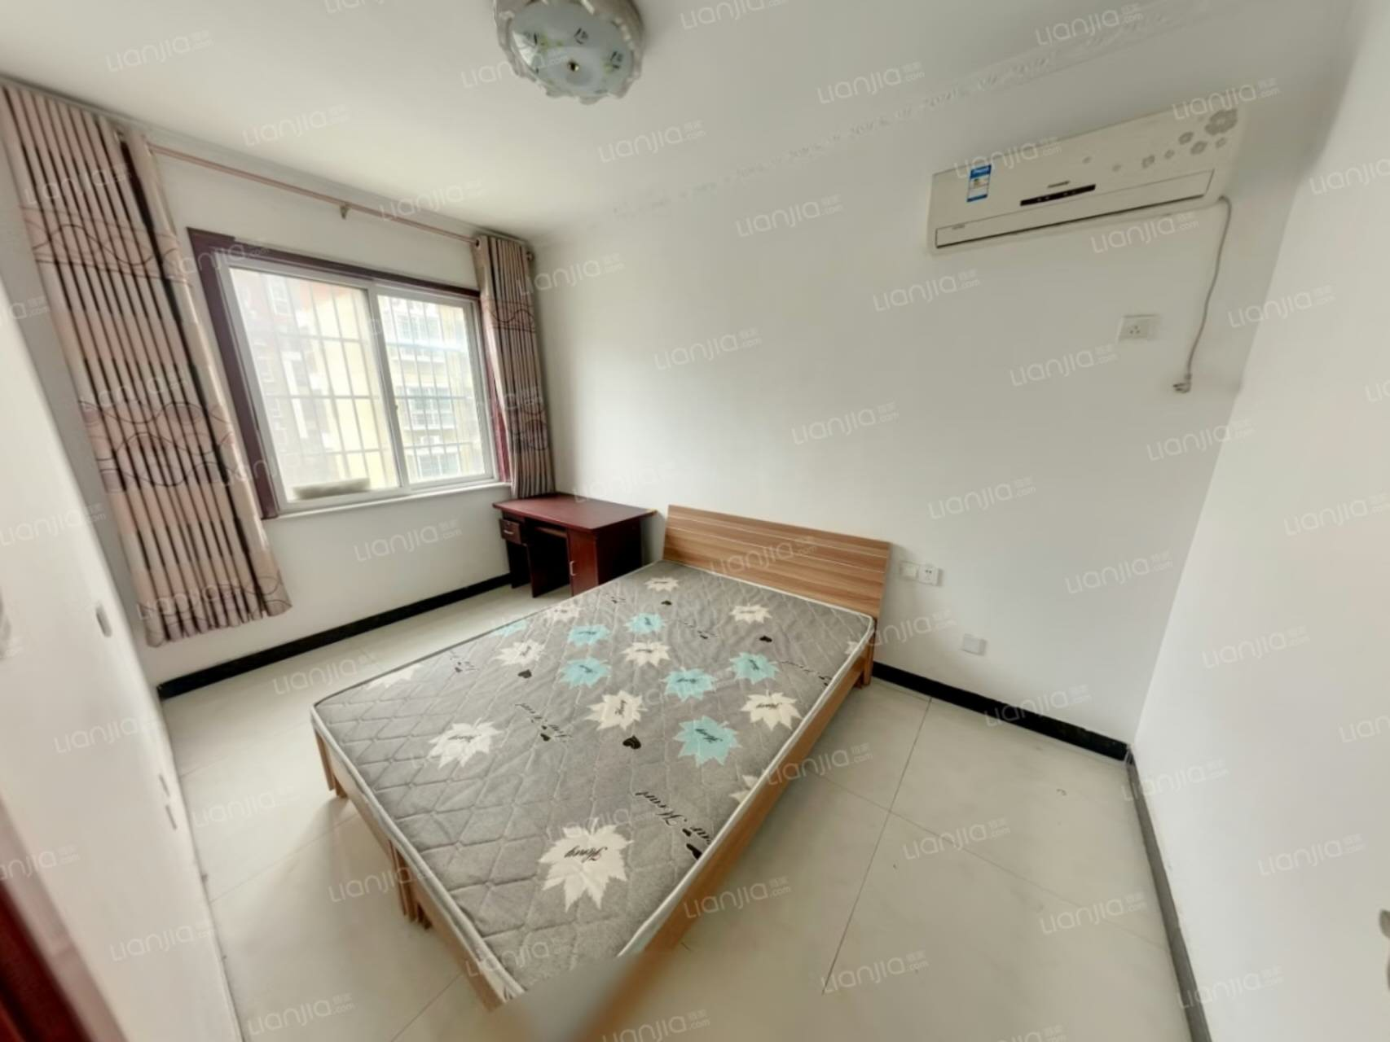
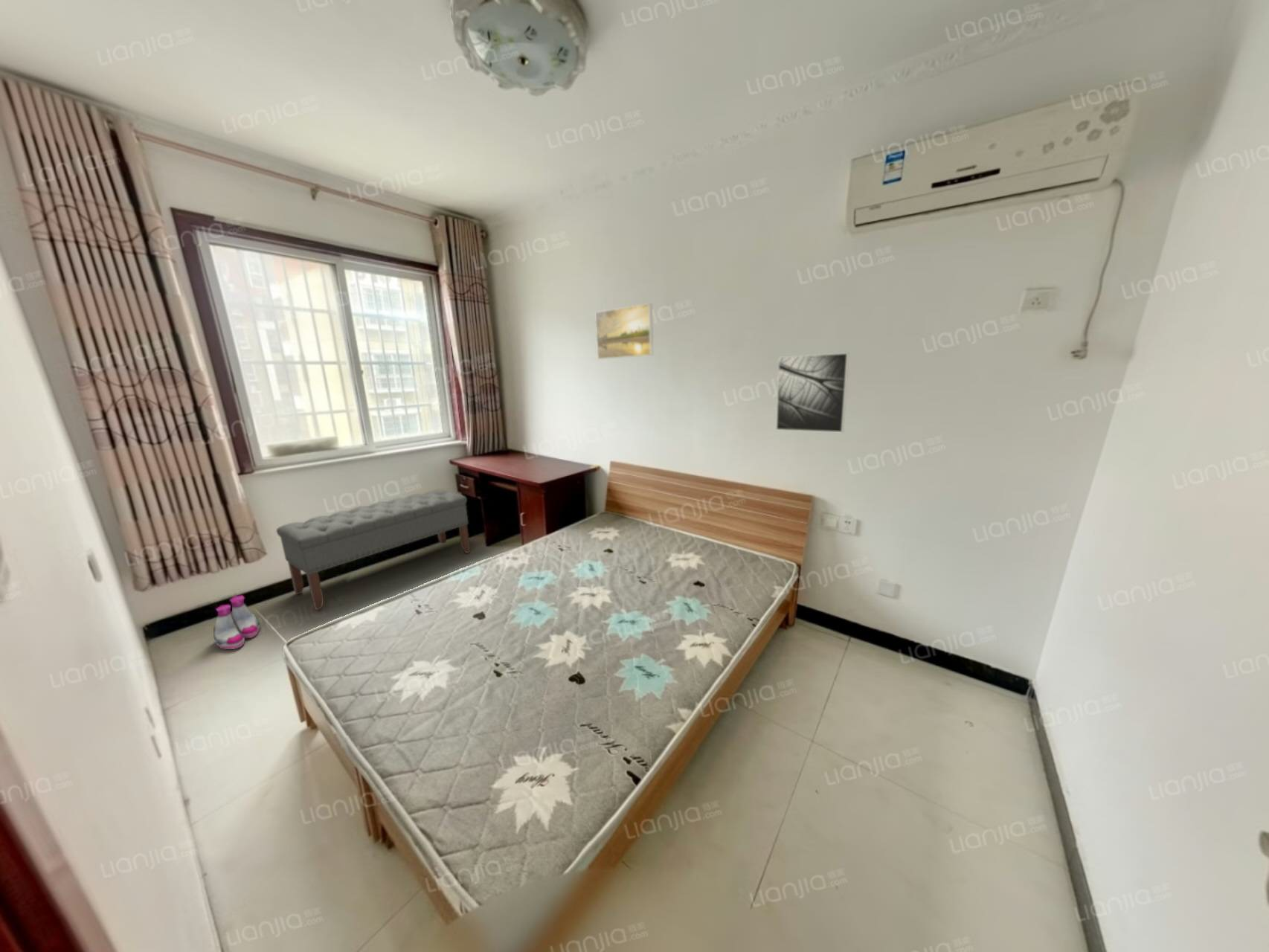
+ boots (234, 619)
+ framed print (810, 393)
+ bench (385, 539)
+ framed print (623, 332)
